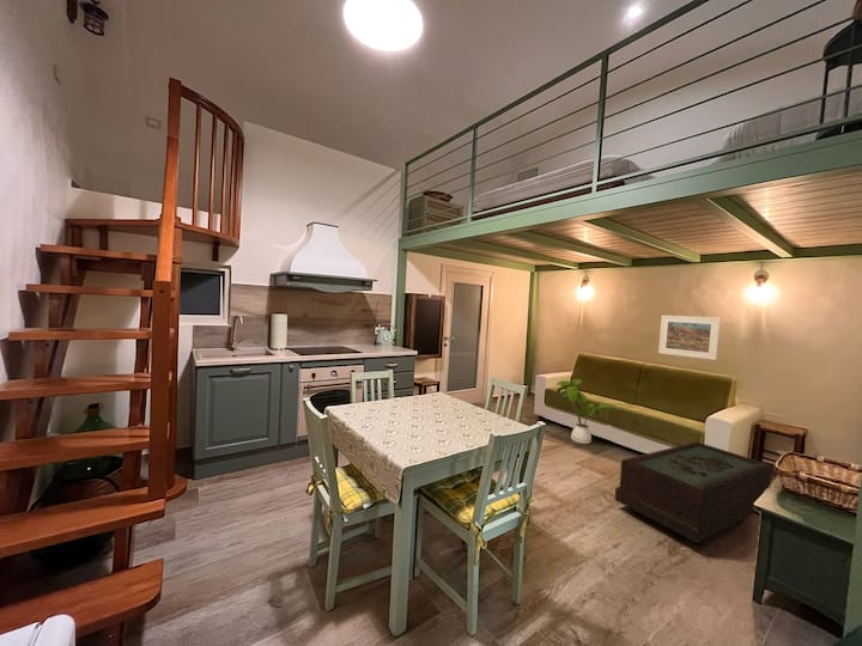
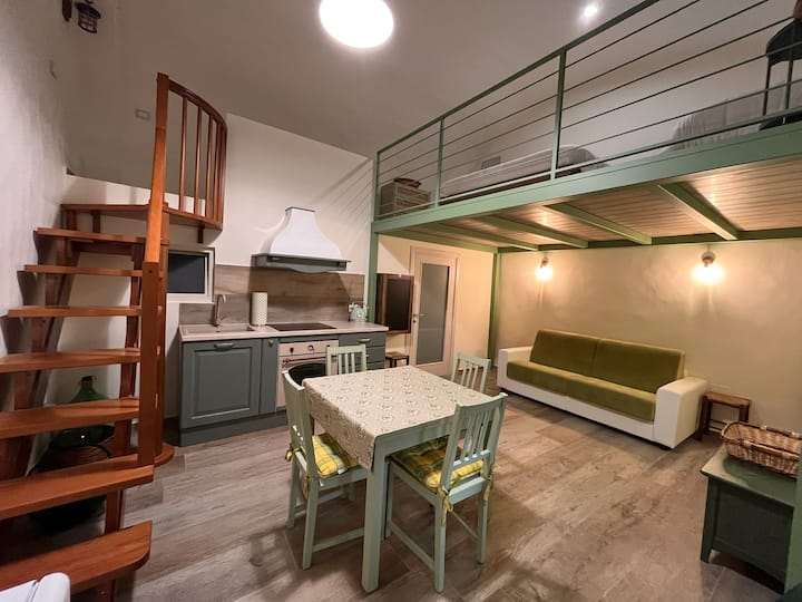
- house plant (579, 412)
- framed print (687, 336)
- coffee table (694, 484)
